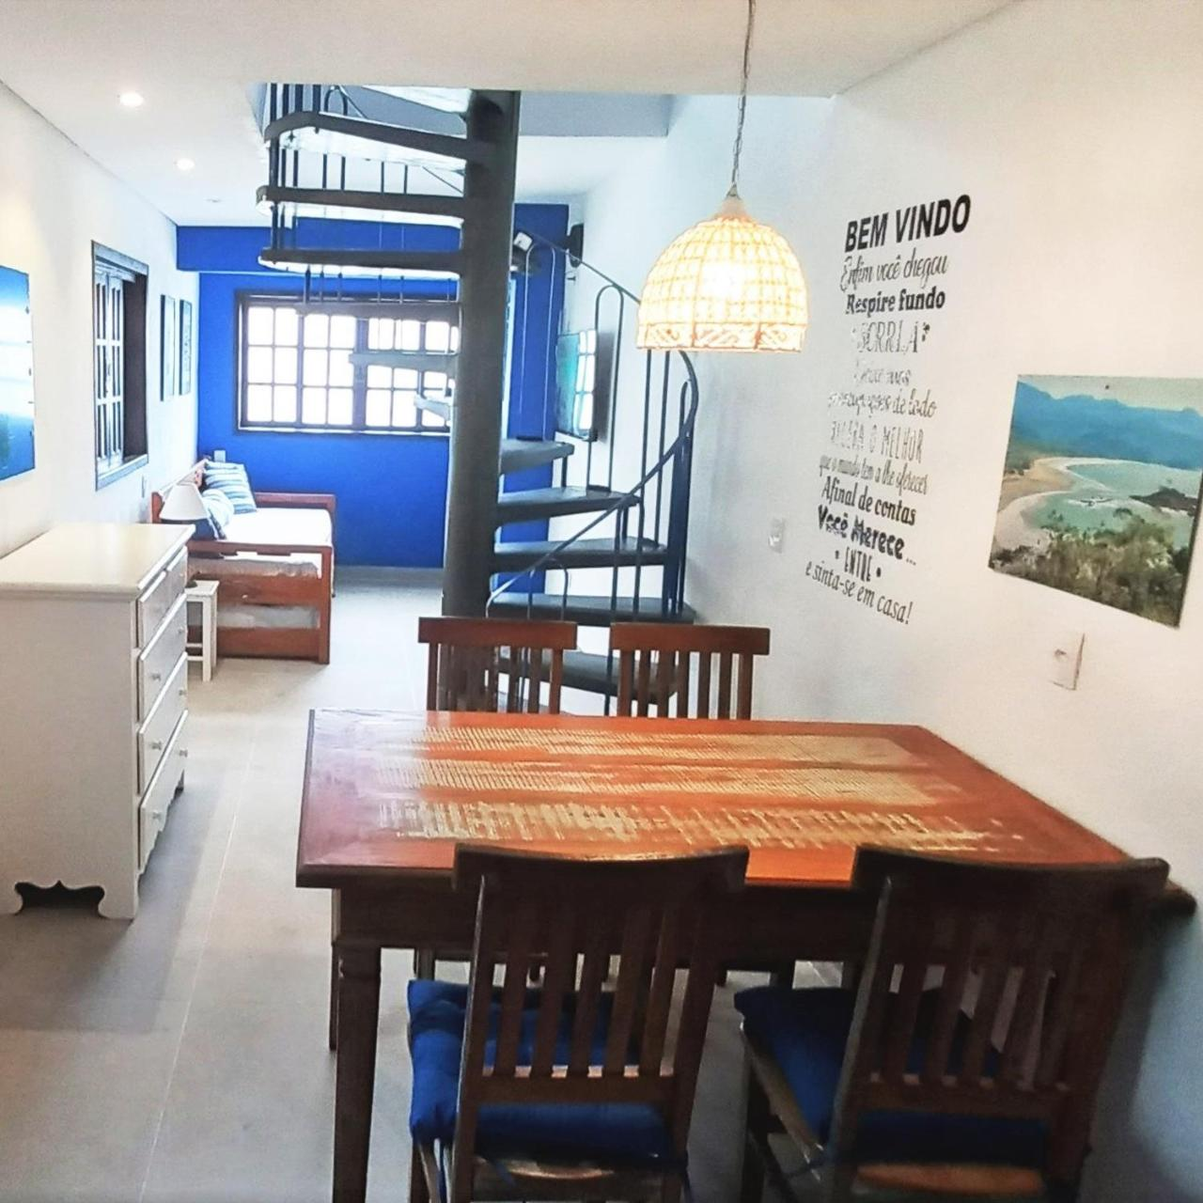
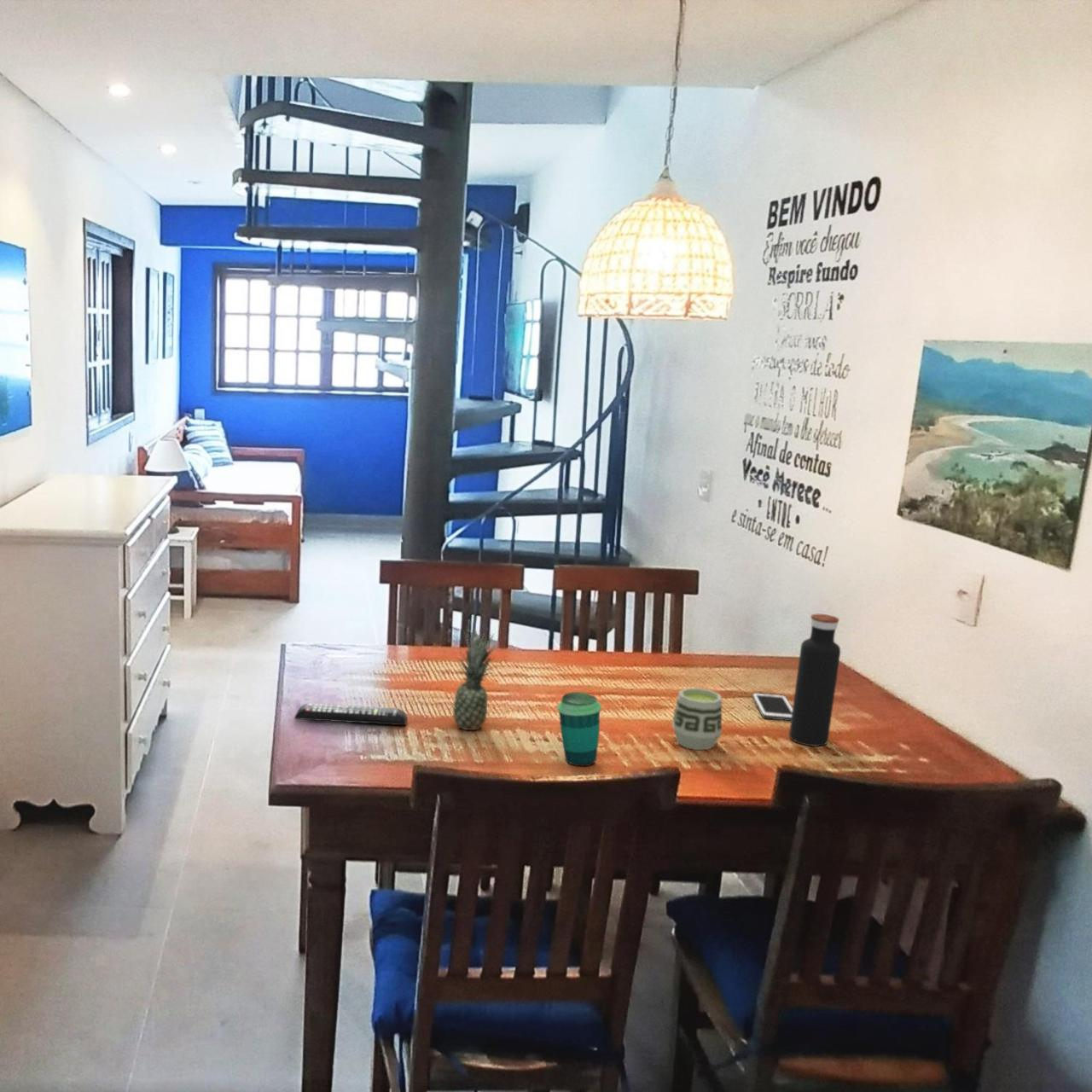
+ remote control (351, 715)
+ fruit (474, 678)
+ water bottle (816, 679)
+ cell phone (774, 706)
+ cup (697, 718)
+ cup (578, 729)
